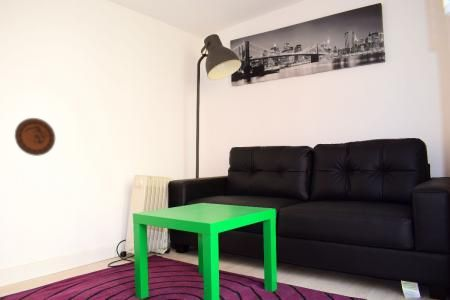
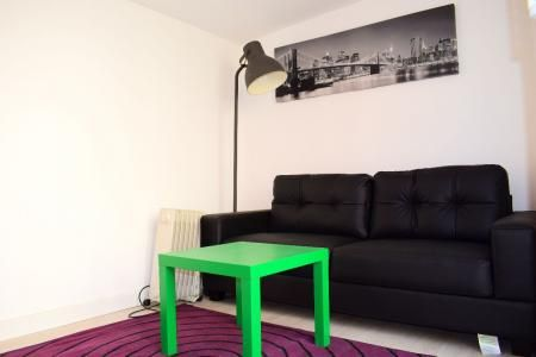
- decorative plate (35, 136)
